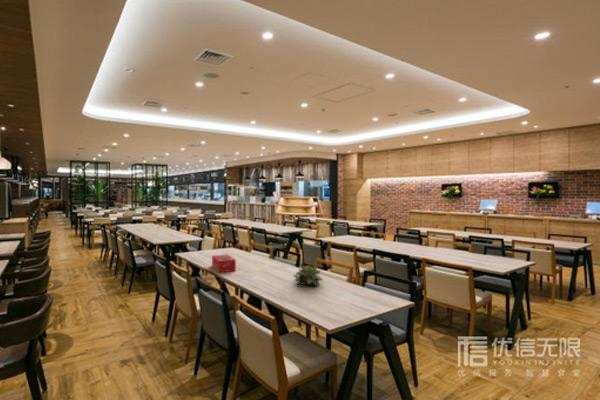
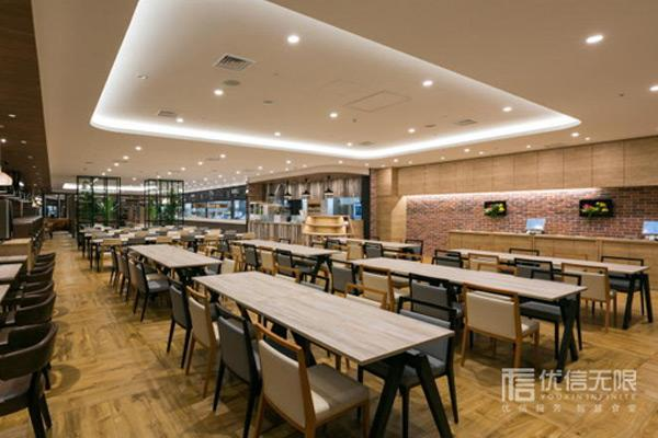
- succulent plant (307, 273)
- tissue box (223, 262)
